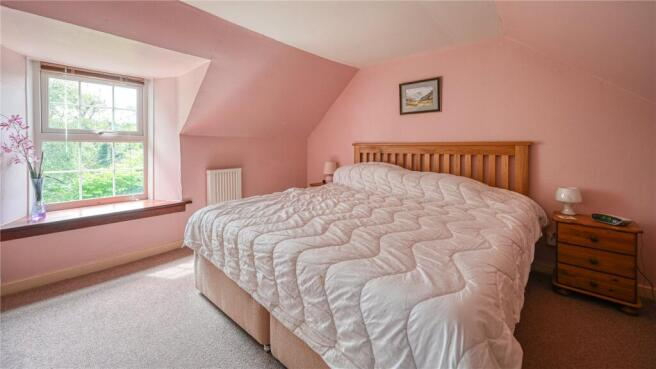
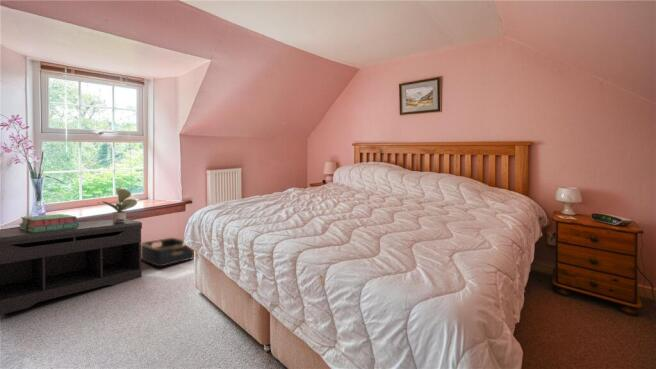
+ bench (67, 258)
+ potted plant (120, 205)
+ basket (166, 251)
+ stack of books (49, 222)
